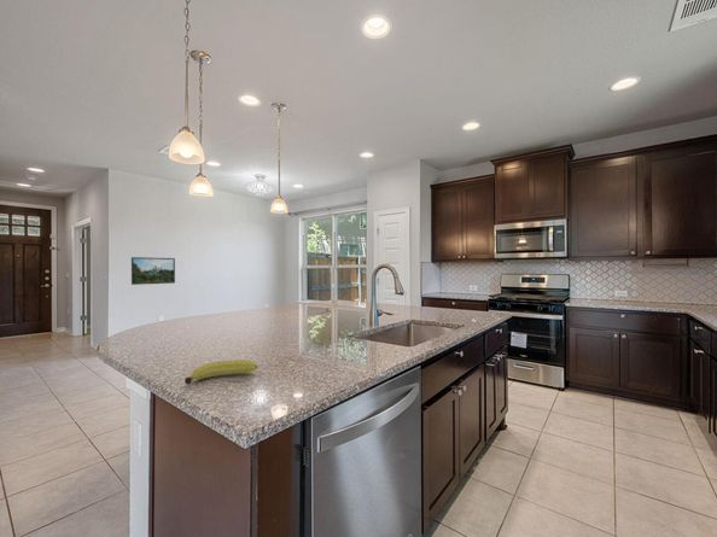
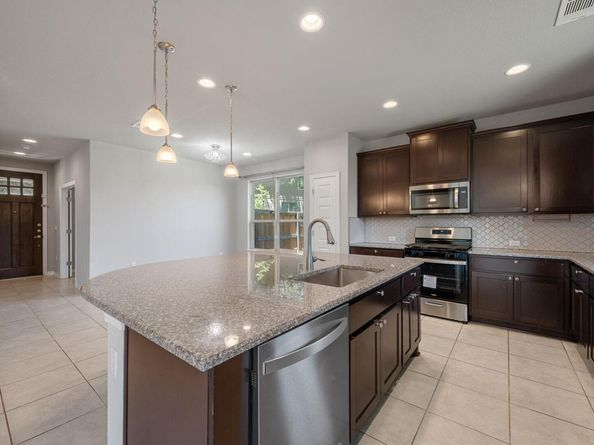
- fruit (223, 370)
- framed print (153, 270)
